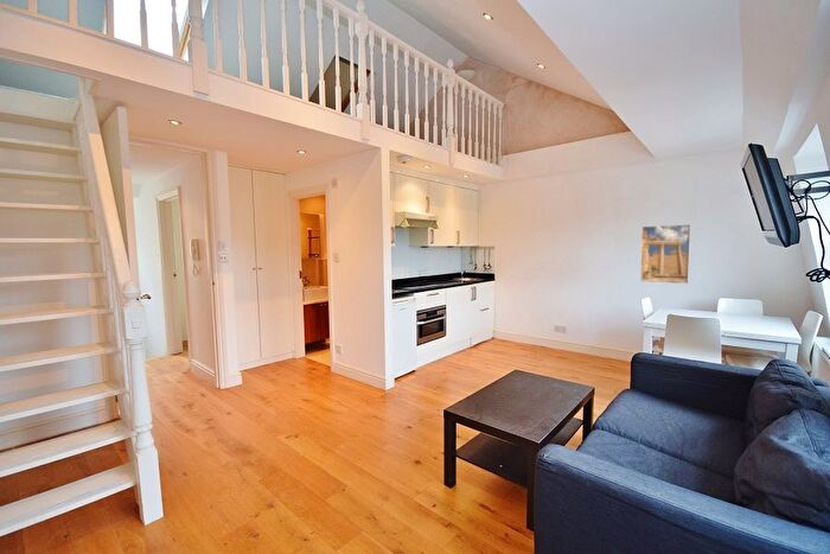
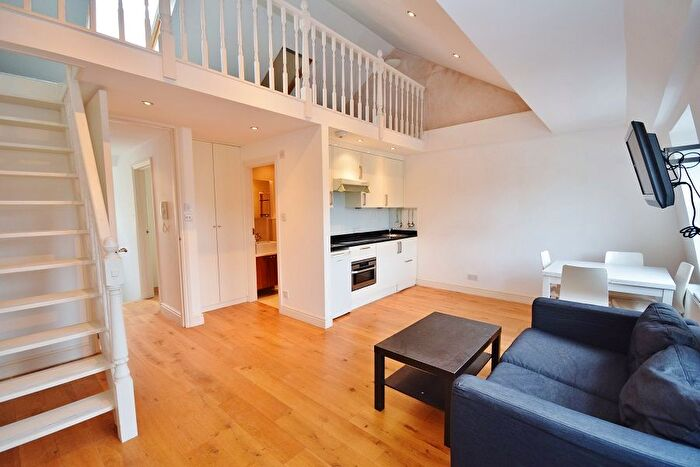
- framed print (664, 254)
